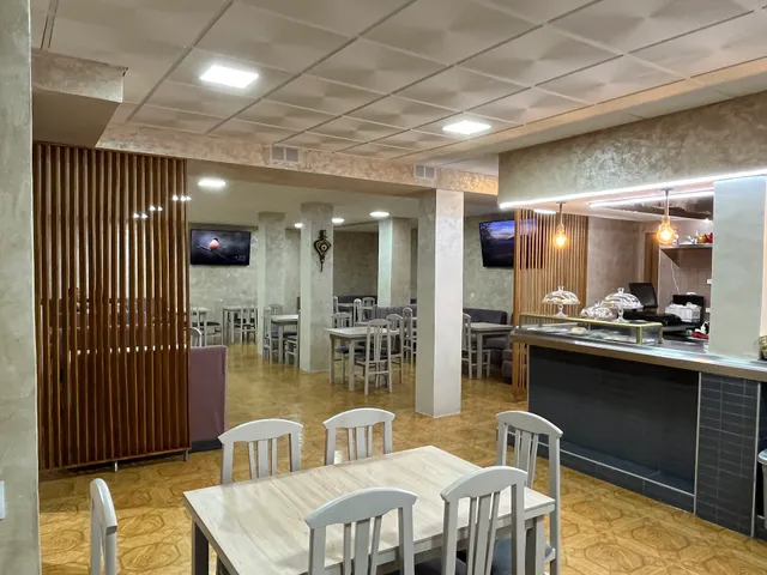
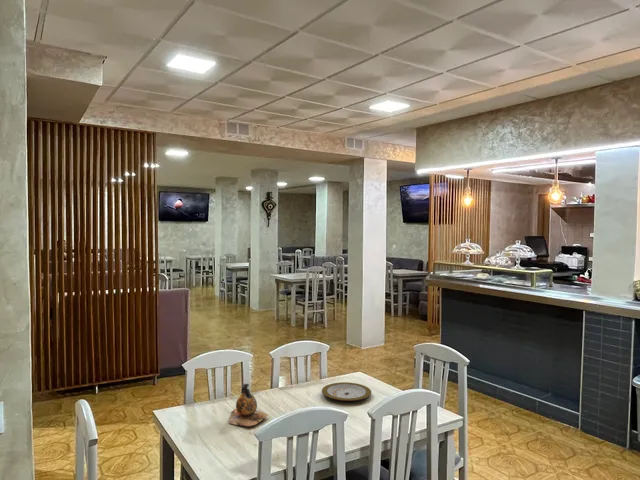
+ vase (245, 401)
+ plate (346, 392)
